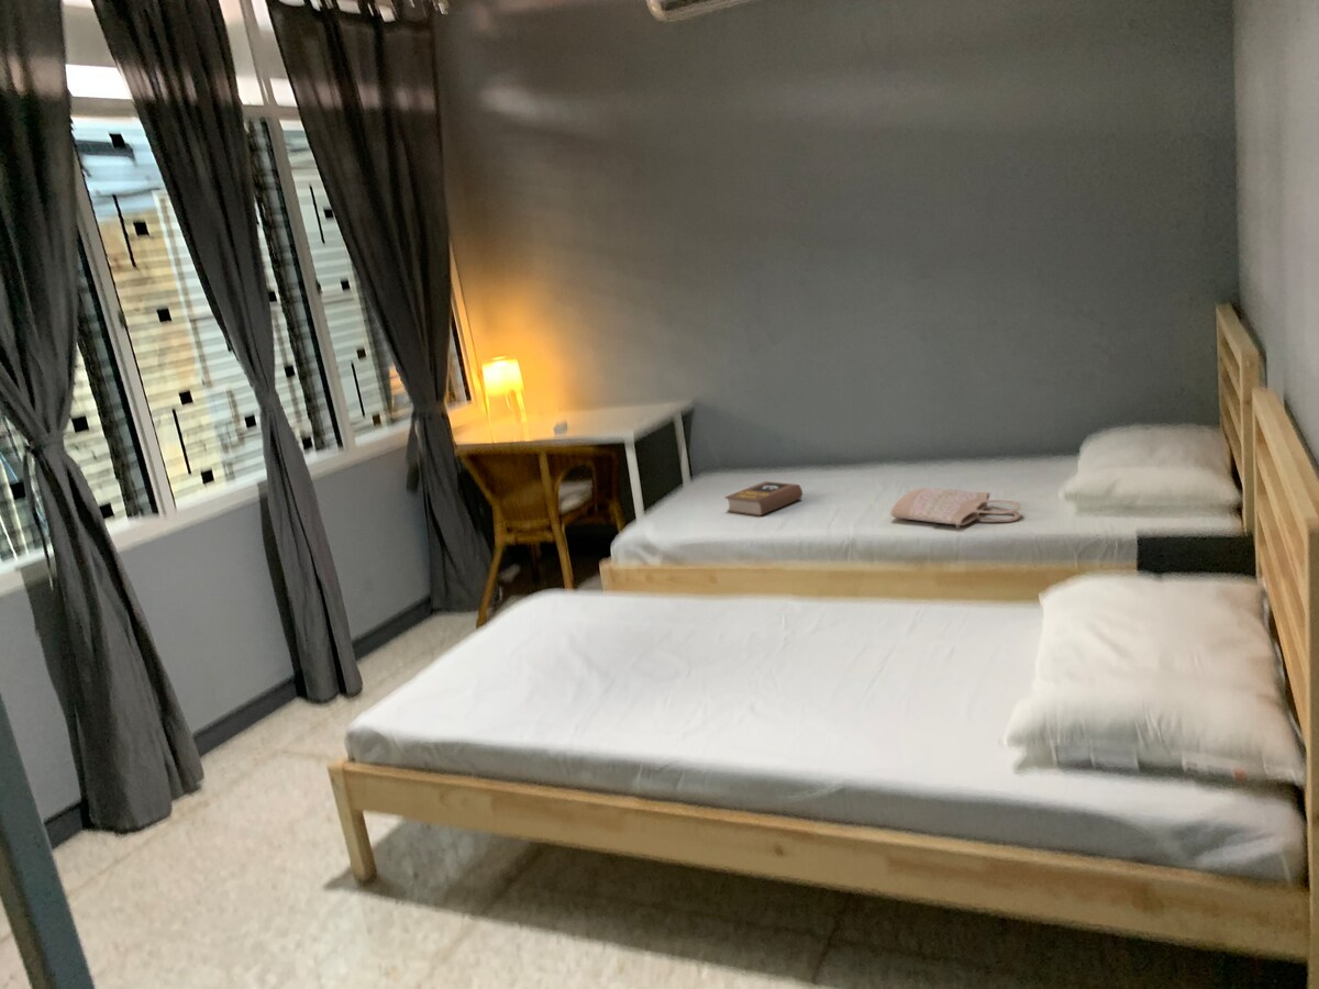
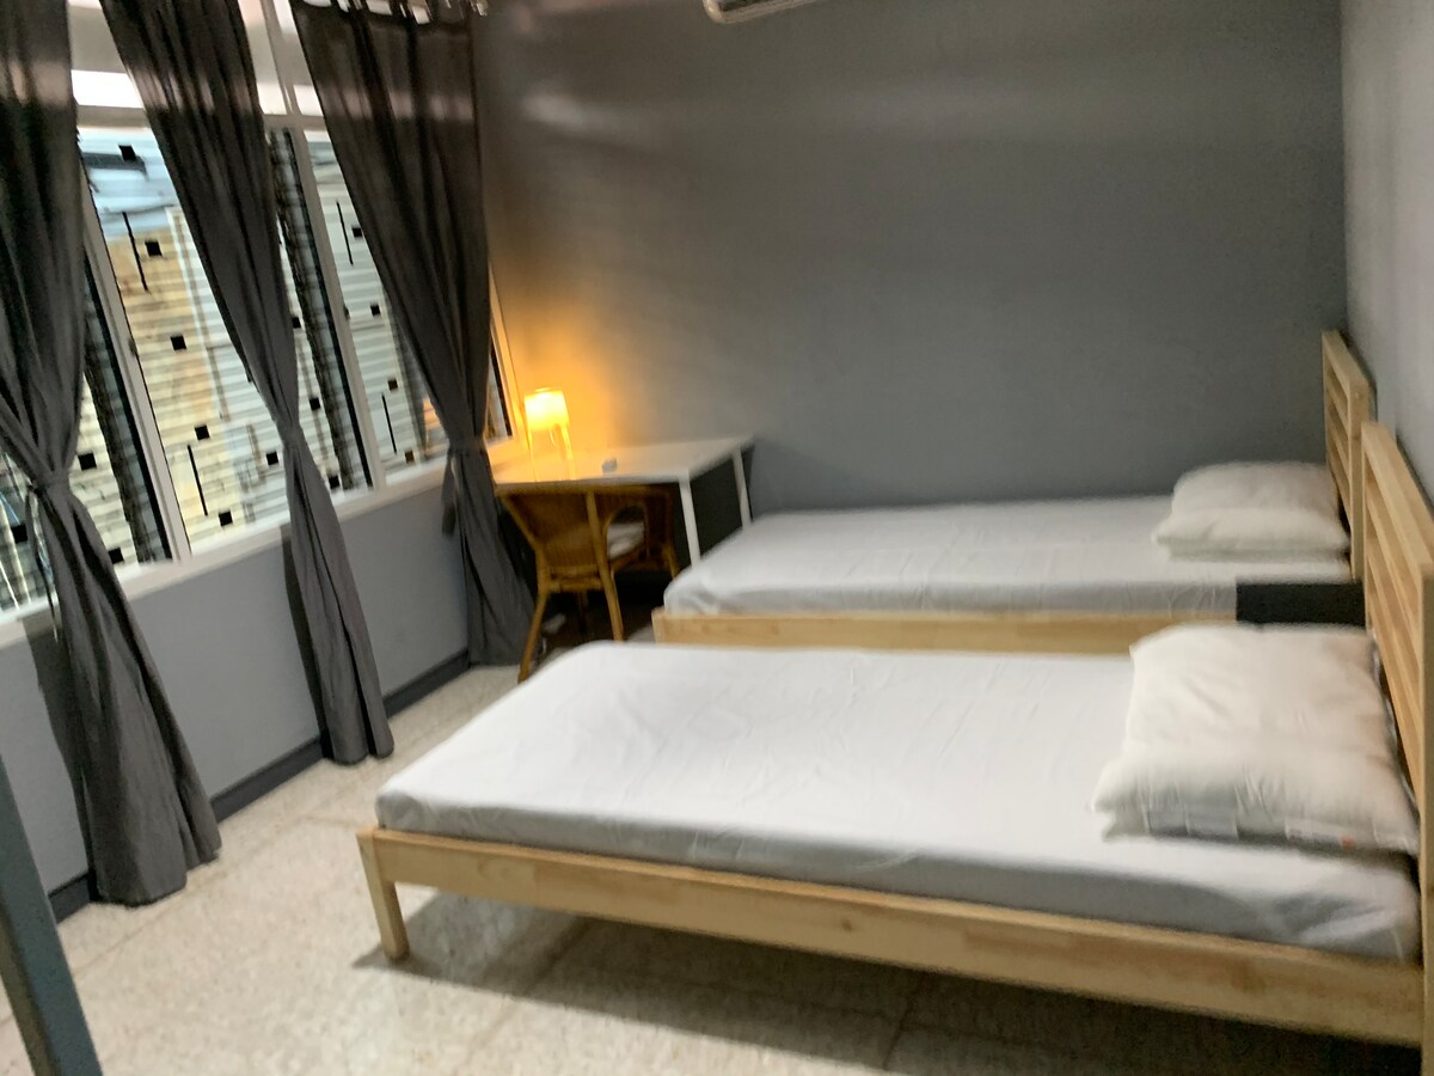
- book (765, 497)
- shopping bag (956, 505)
